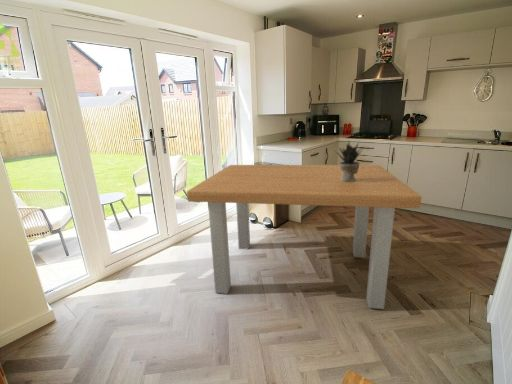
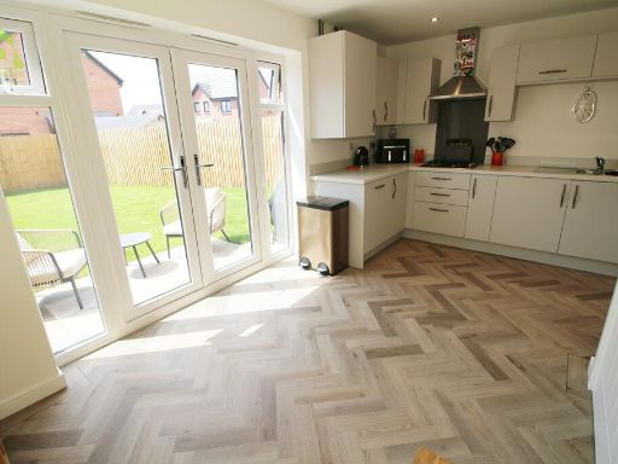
- potted plant (351, 160)
- dining table (297, 204)
